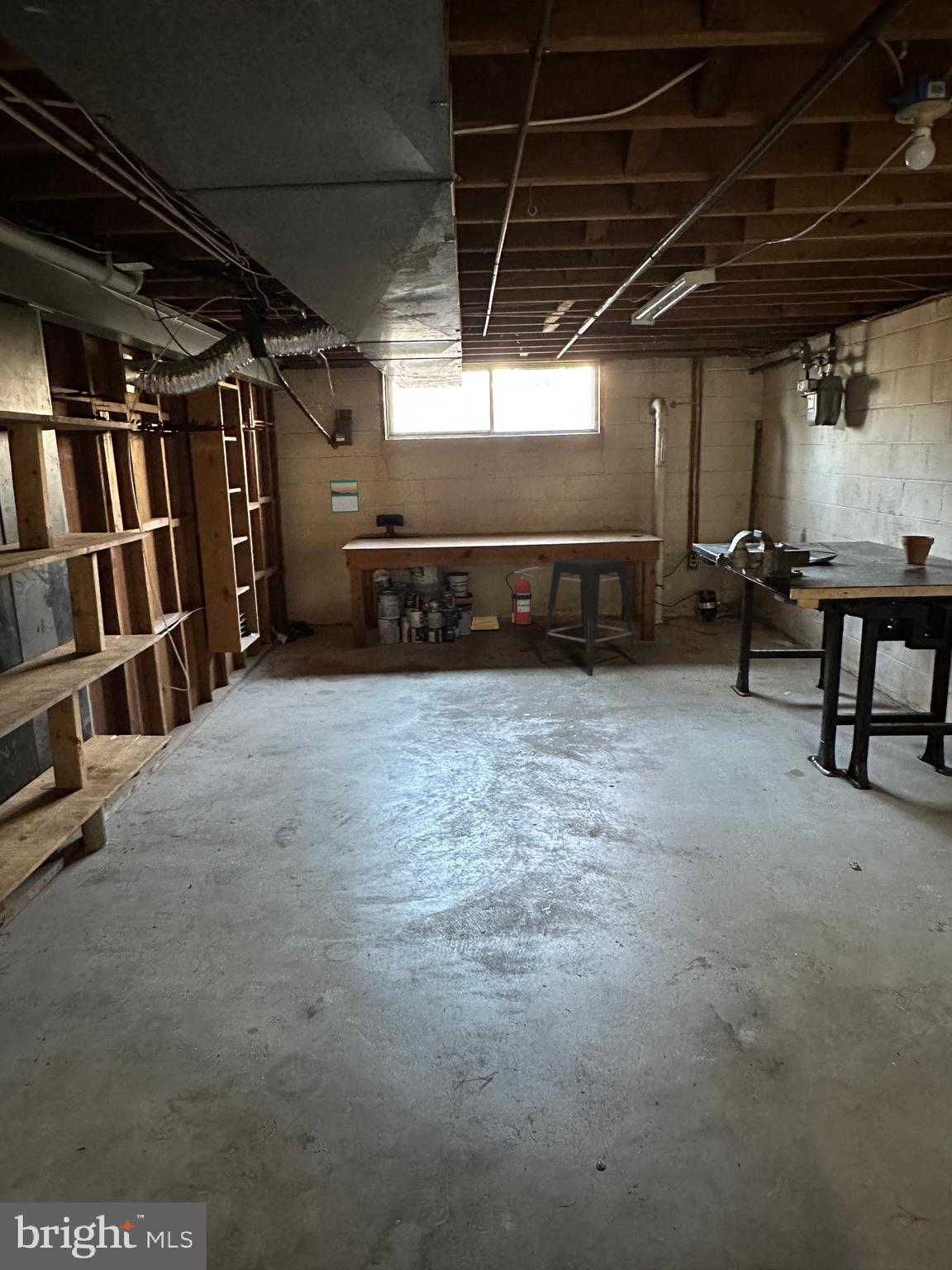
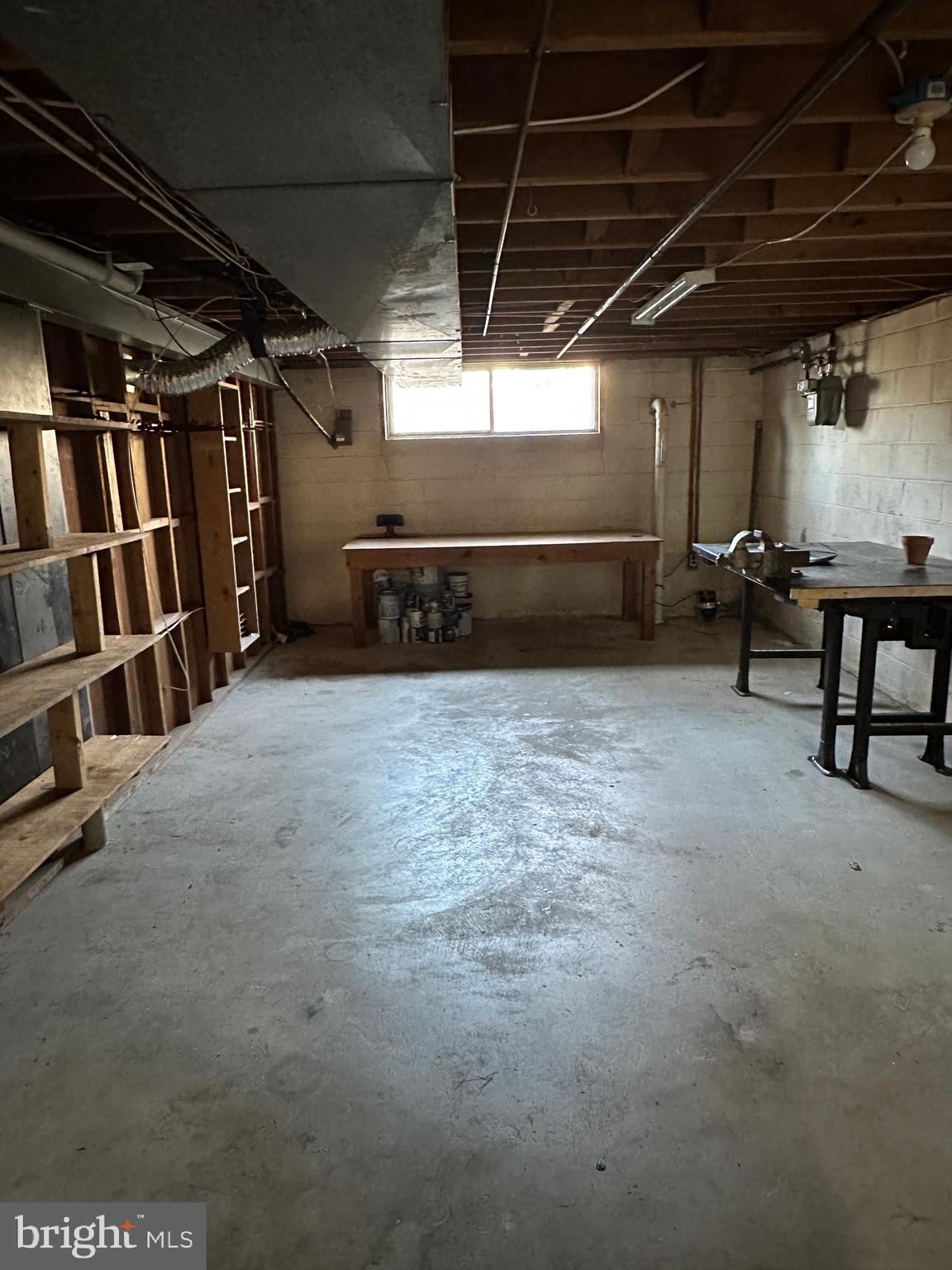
- calendar (345, 495)
- stool (588, 612)
- cardboard box (483, 623)
- fire extinguisher (522, 594)
